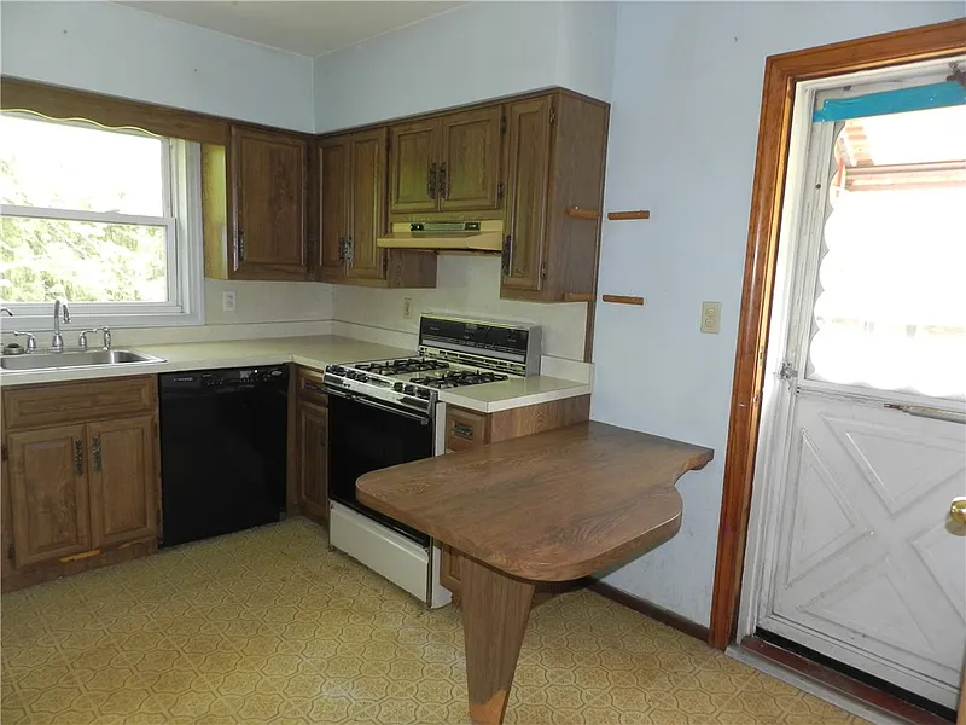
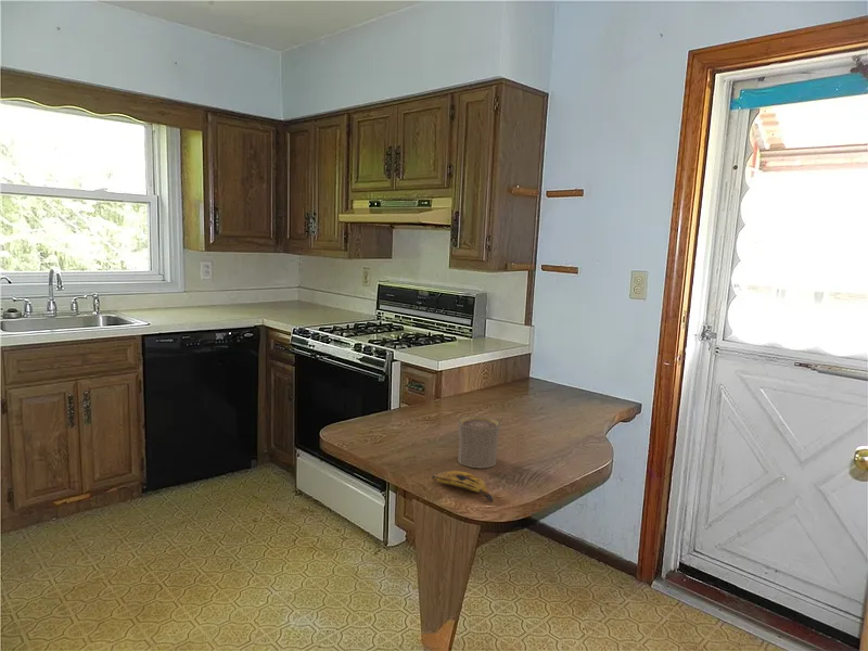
+ banana (464, 482)
+ cup (477, 441)
